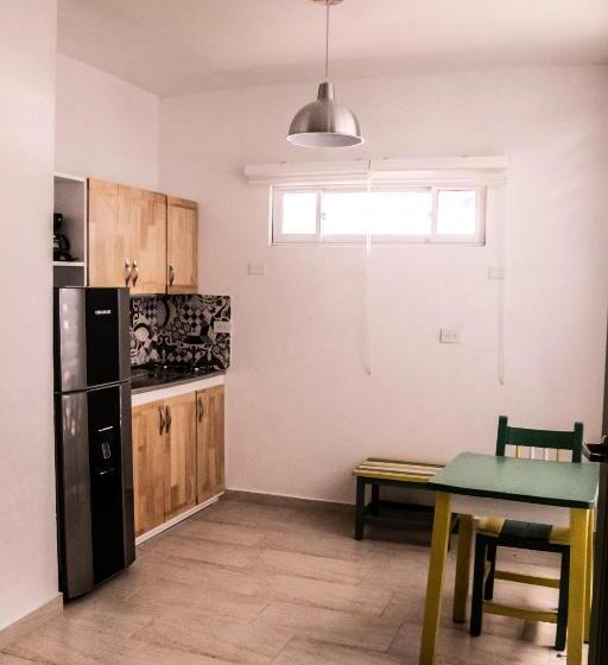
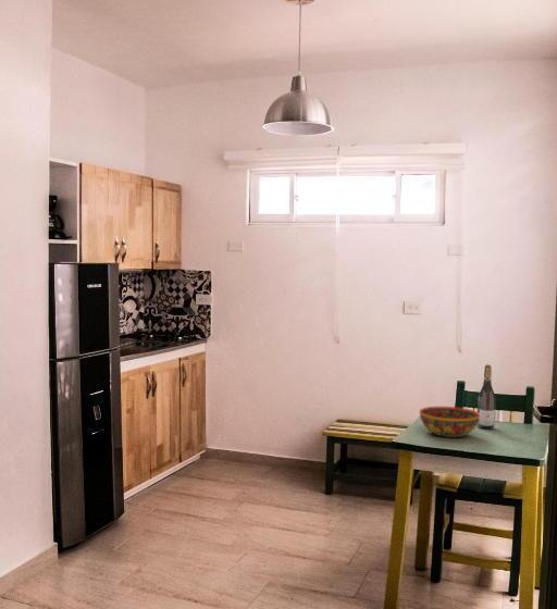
+ wine bottle (486, 396)
+ bowl (448, 423)
